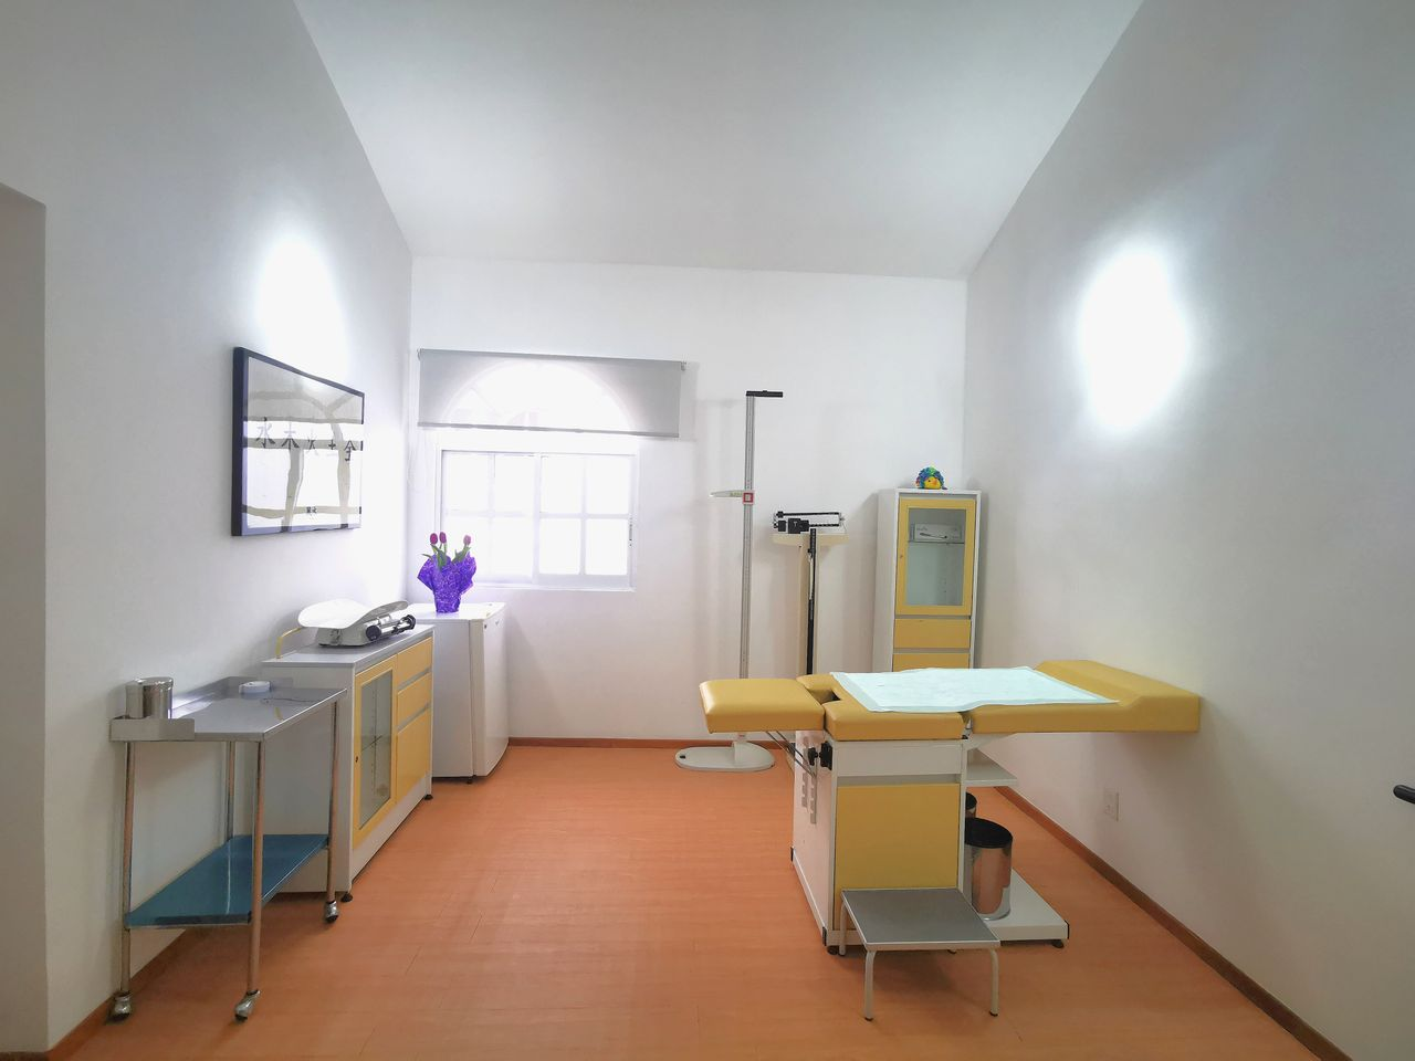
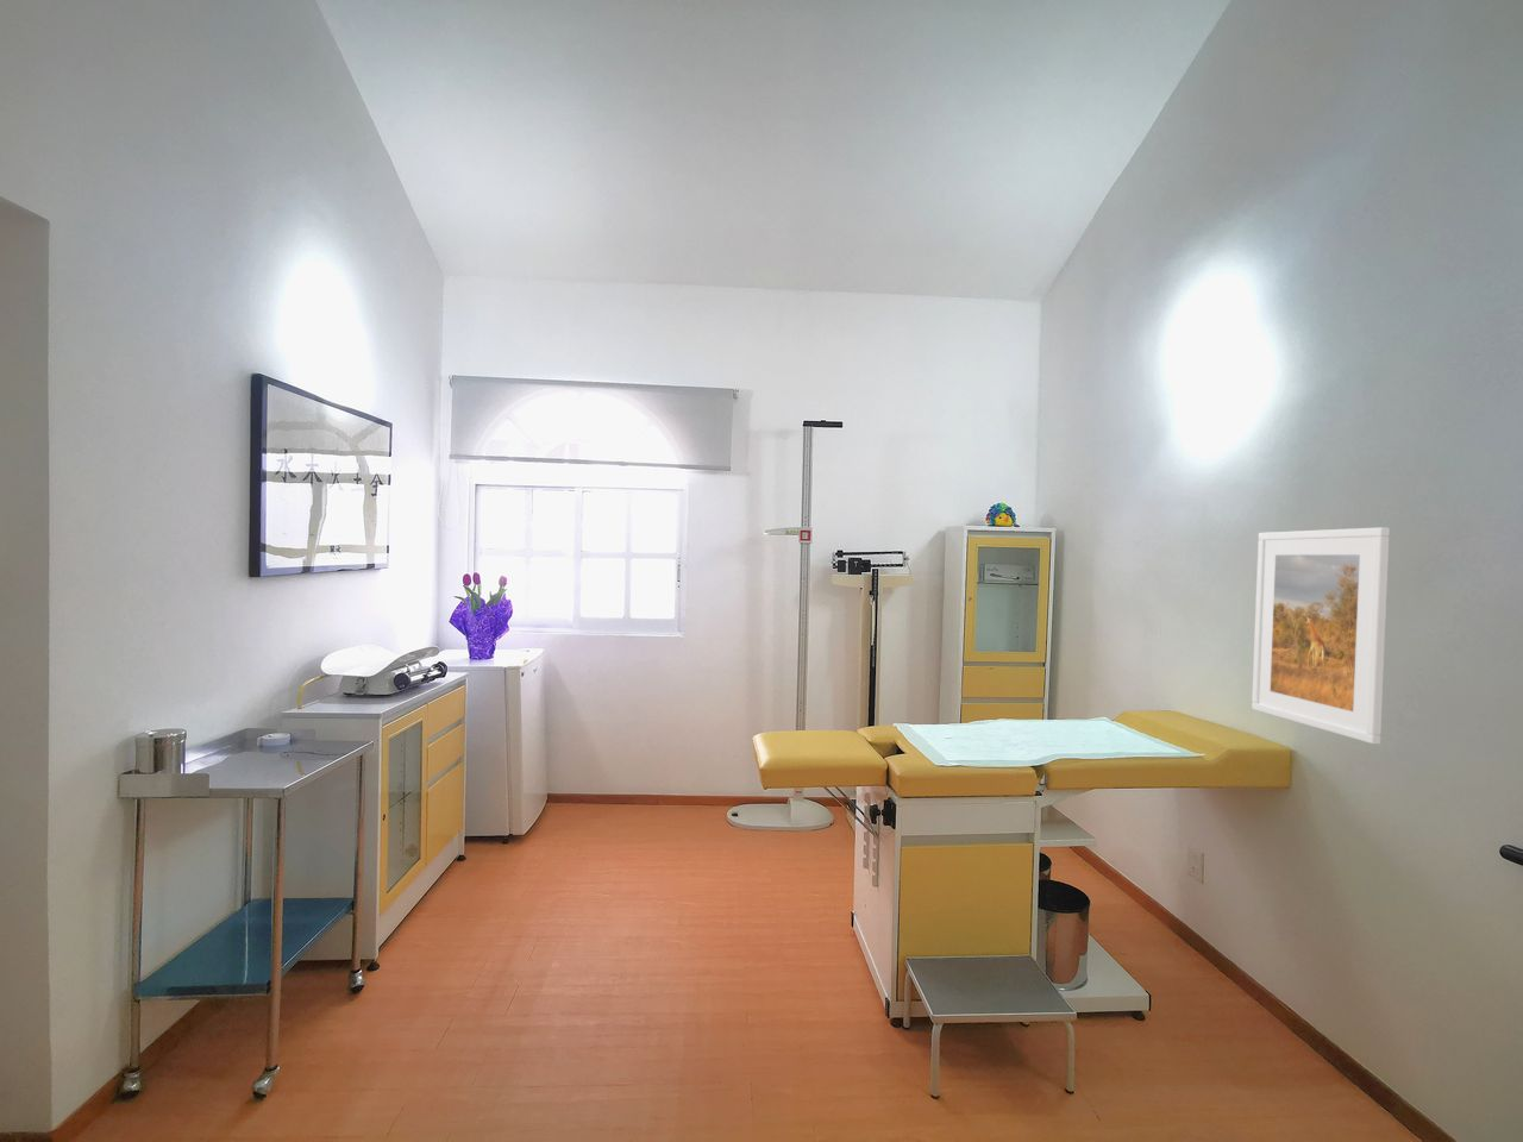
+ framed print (1312, 627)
